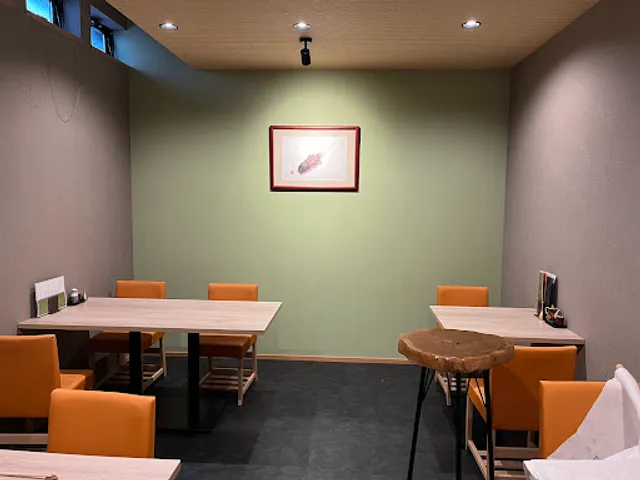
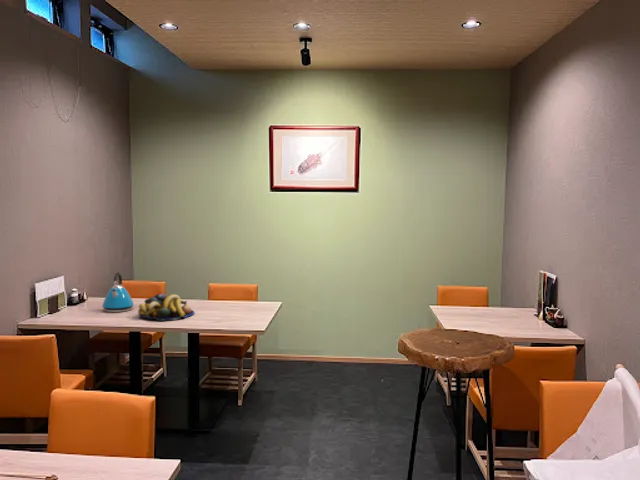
+ kettle (118, 290)
+ fruit bowl (167, 304)
